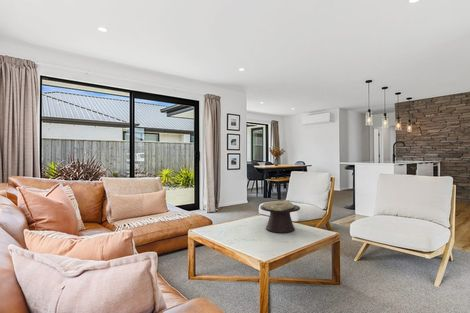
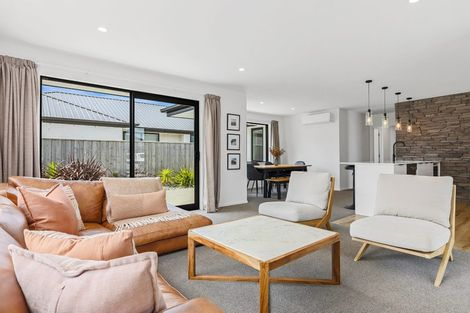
- decorative bowl (281, 215)
